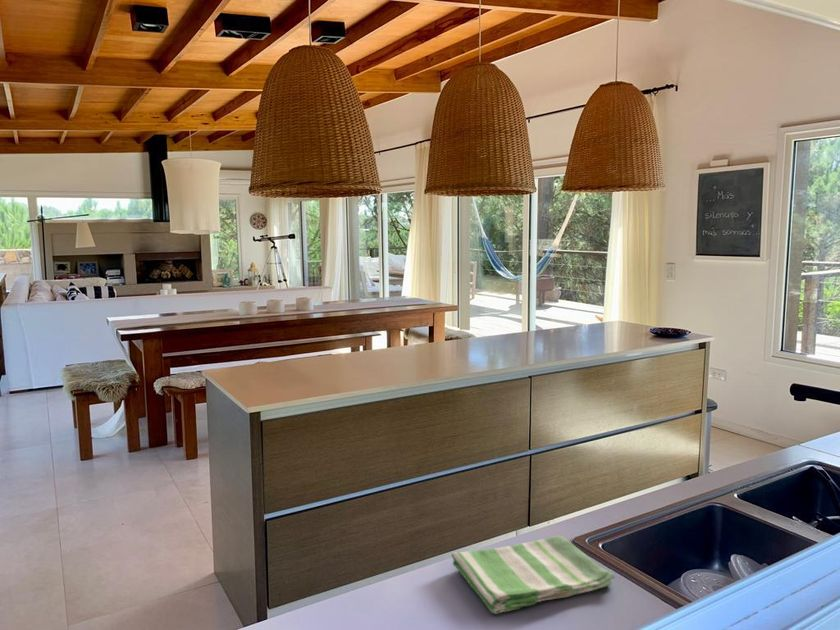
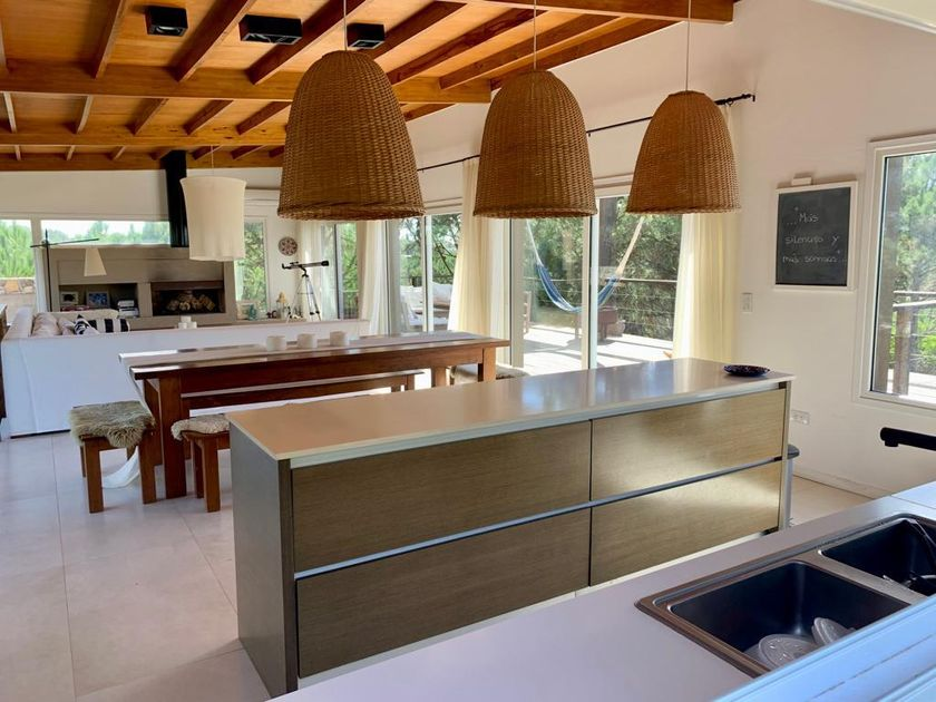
- dish towel (529, 568)
